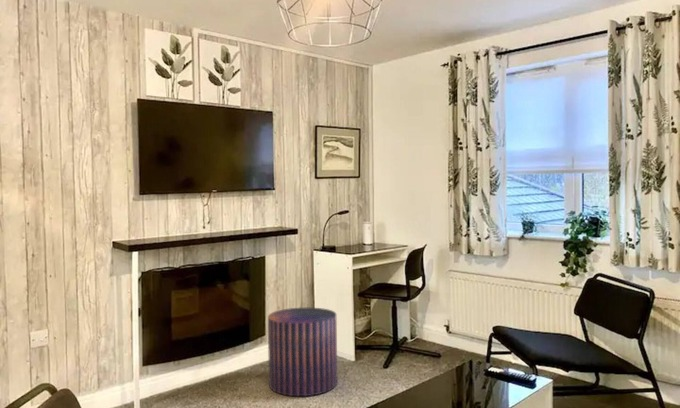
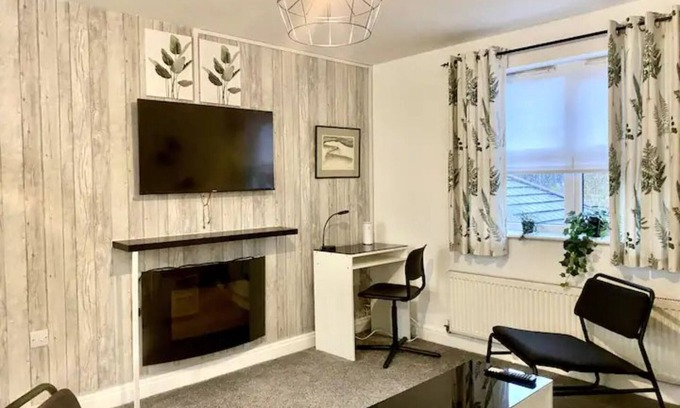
- stool (302, 348)
